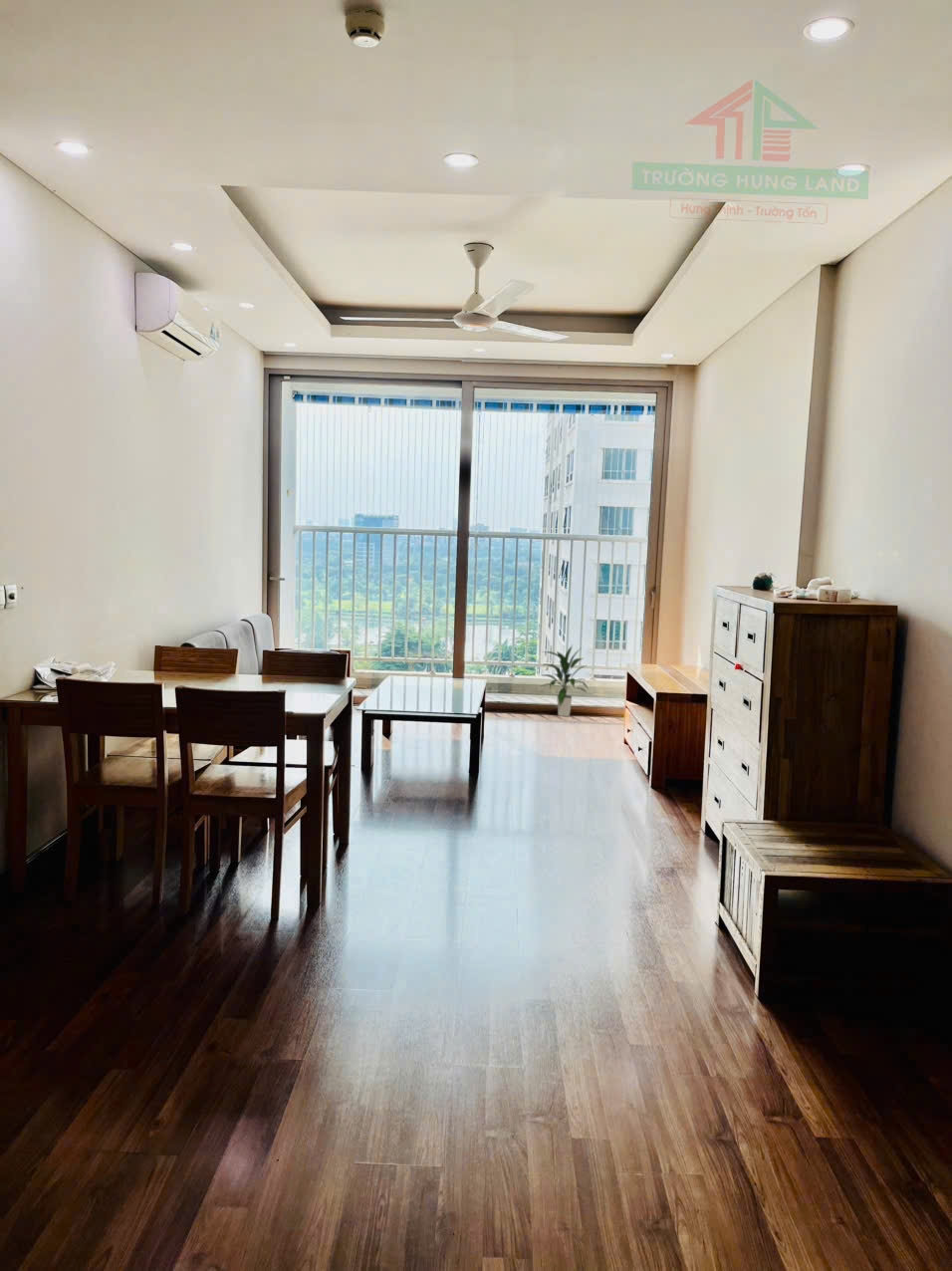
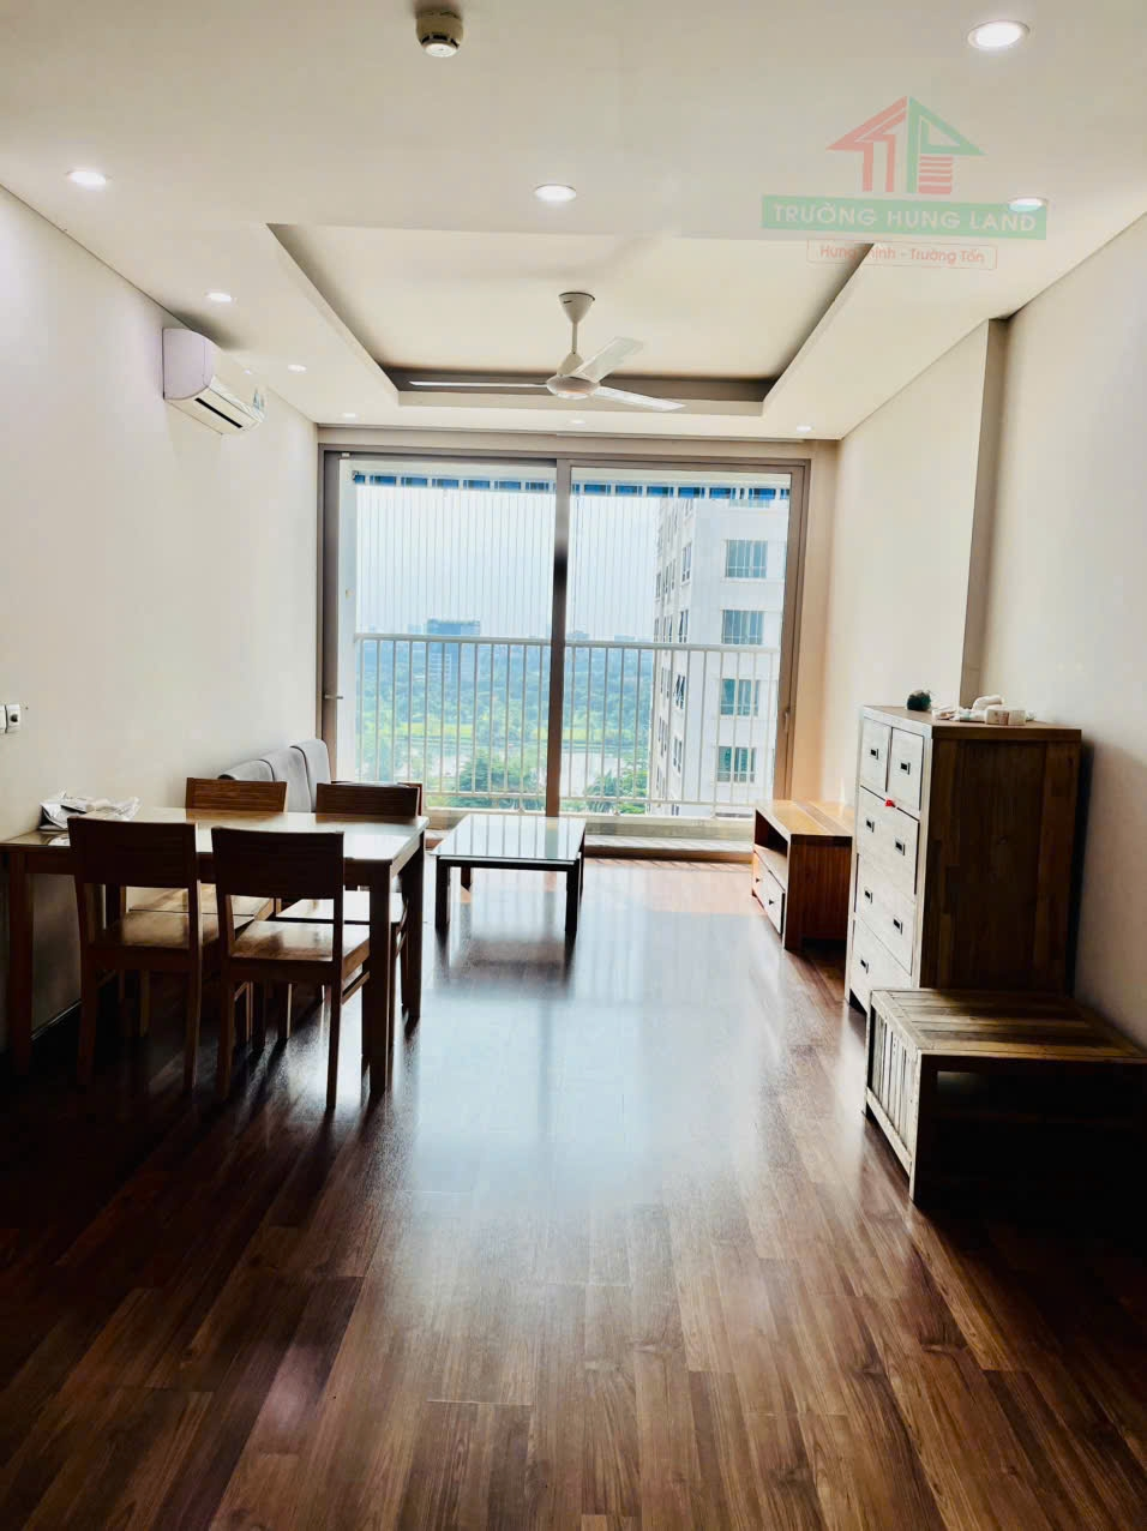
- indoor plant (564, 679)
